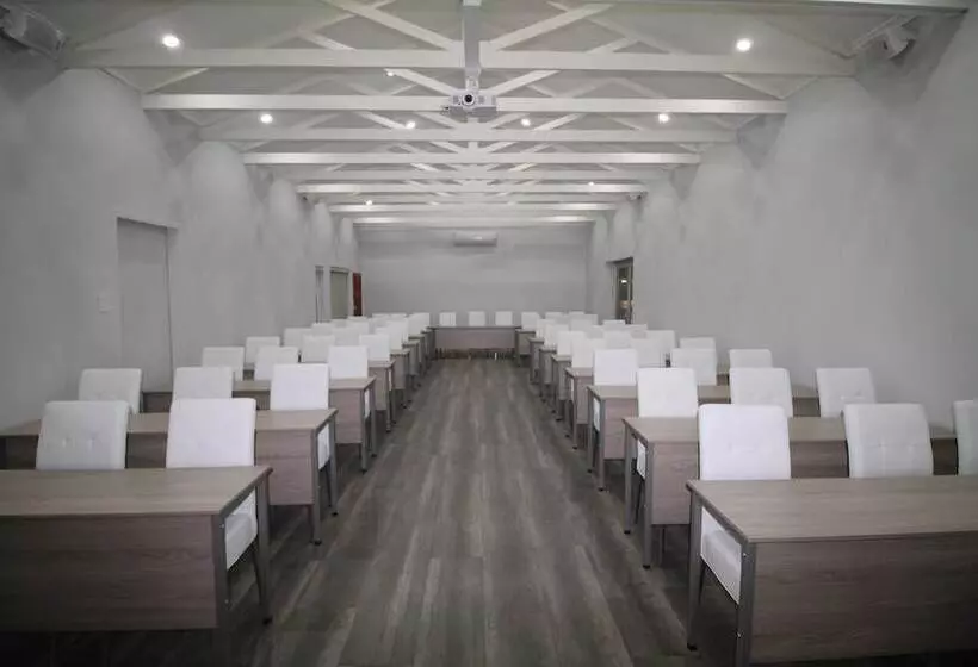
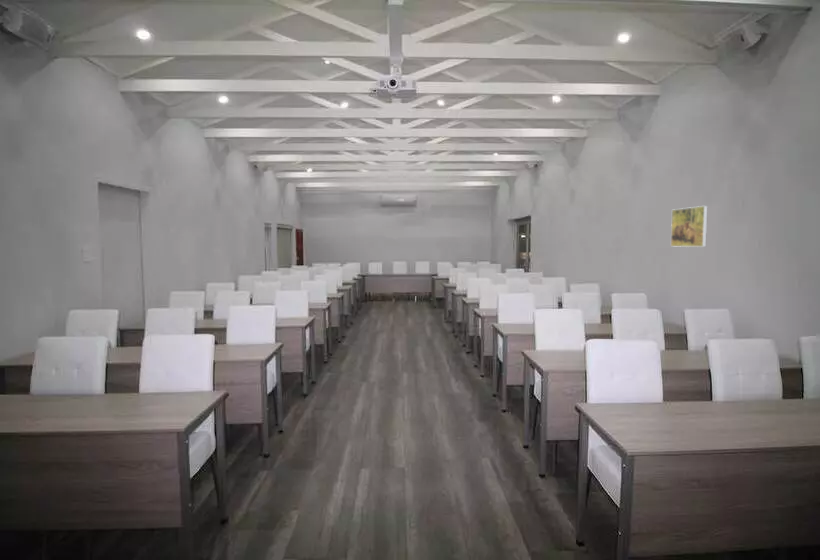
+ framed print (688, 227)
